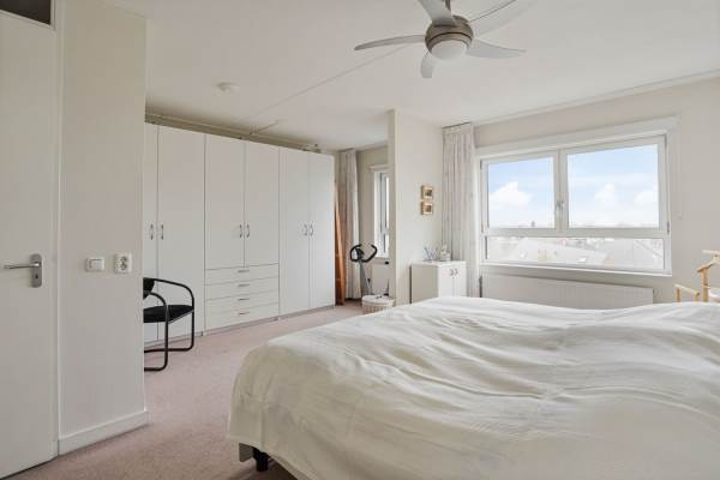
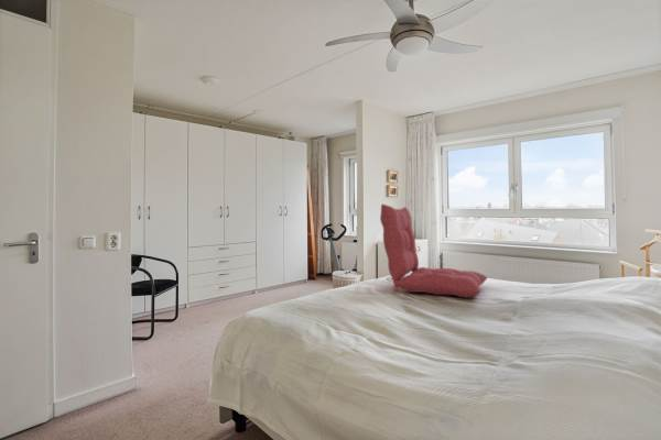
+ seat cushion (415, 250)
